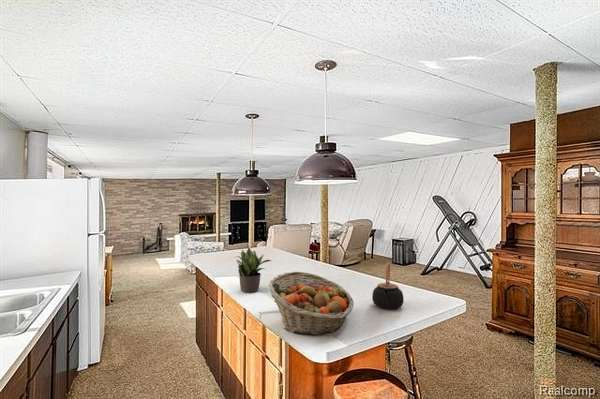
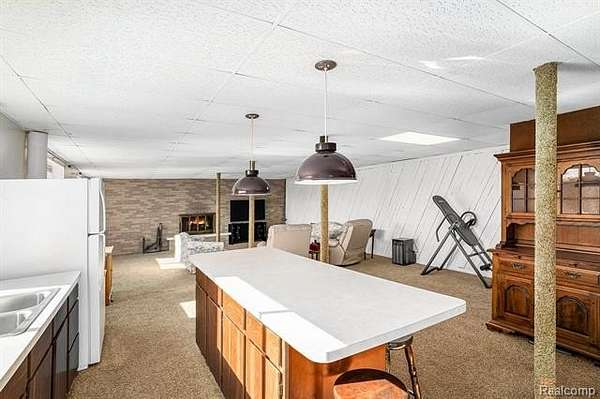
- teapot (387, 284)
- potted plant (253, 267)
- fruit basket (311, 300)
